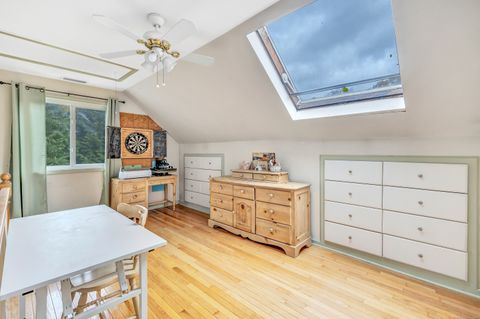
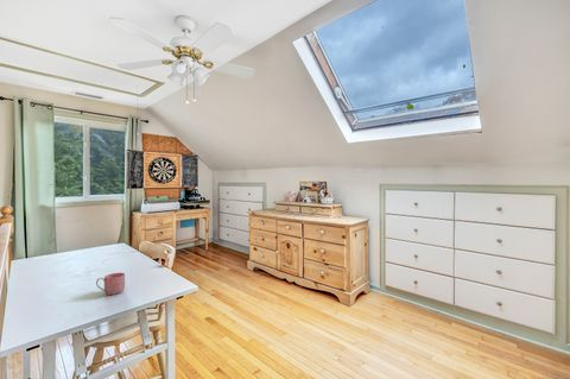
+ mug (110, 284)
